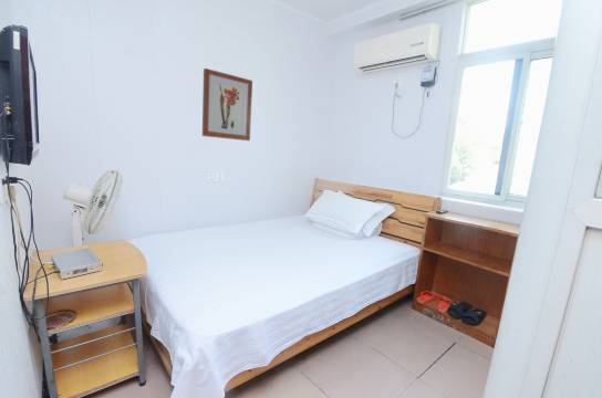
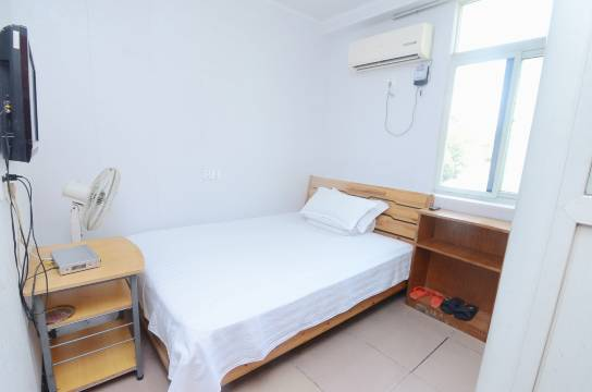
- wall art (228, 107)
